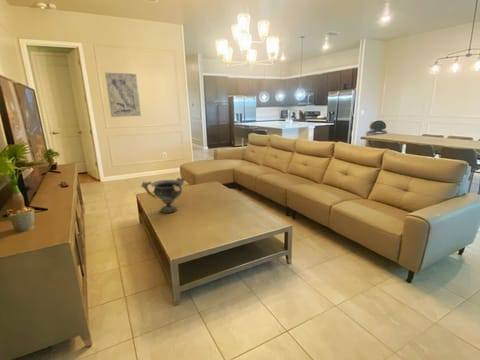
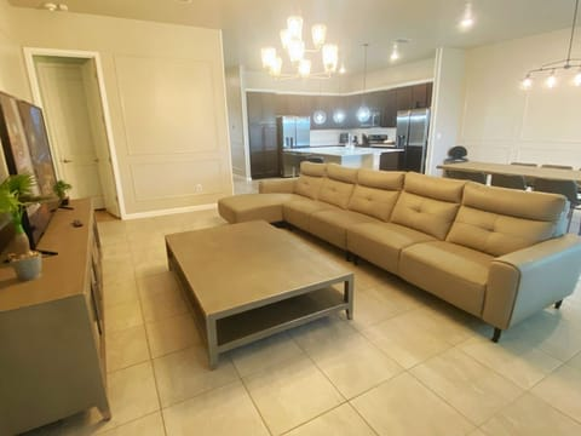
- wall art (123, 95)
- decorative bowl (165, 194)
